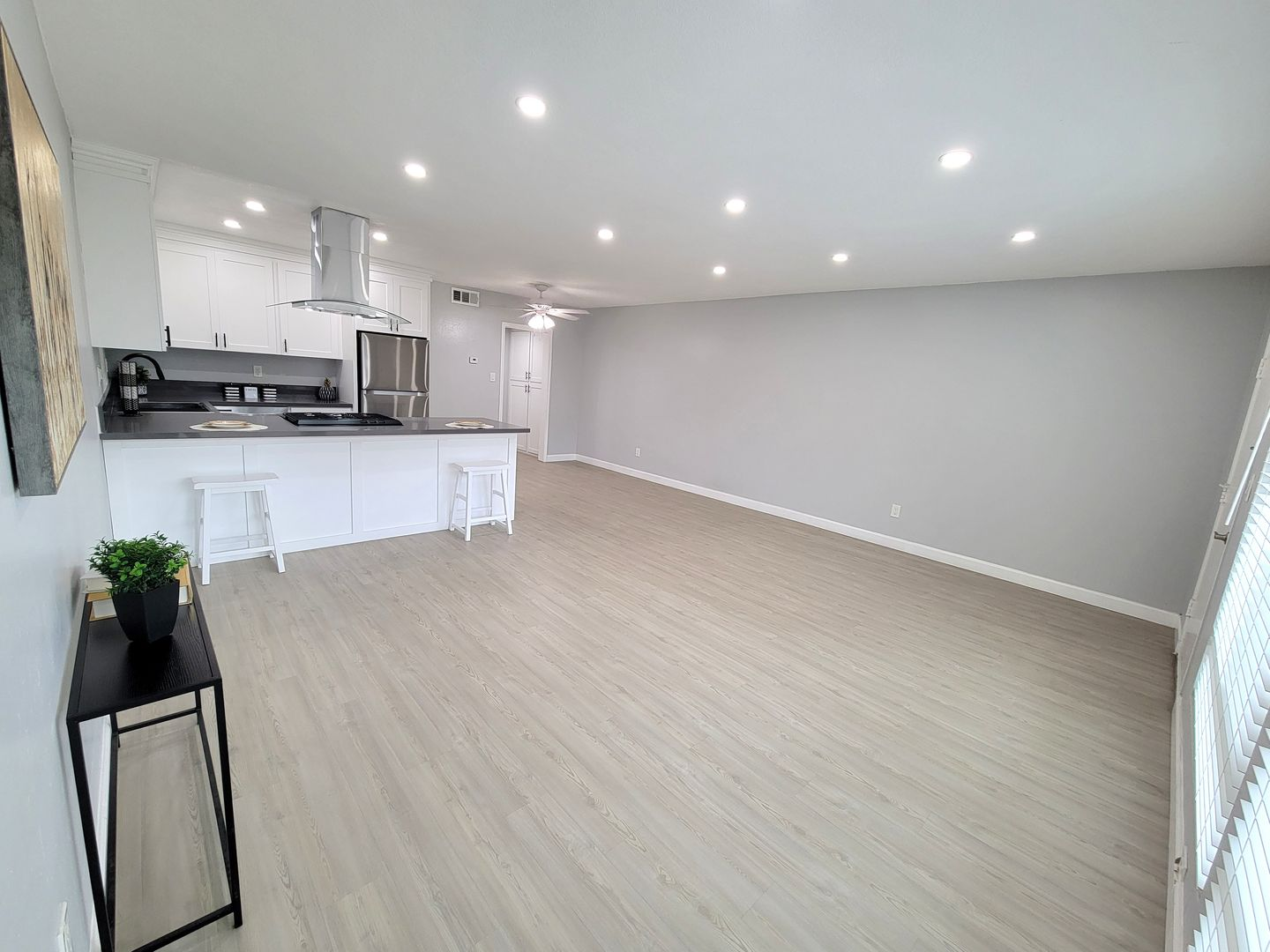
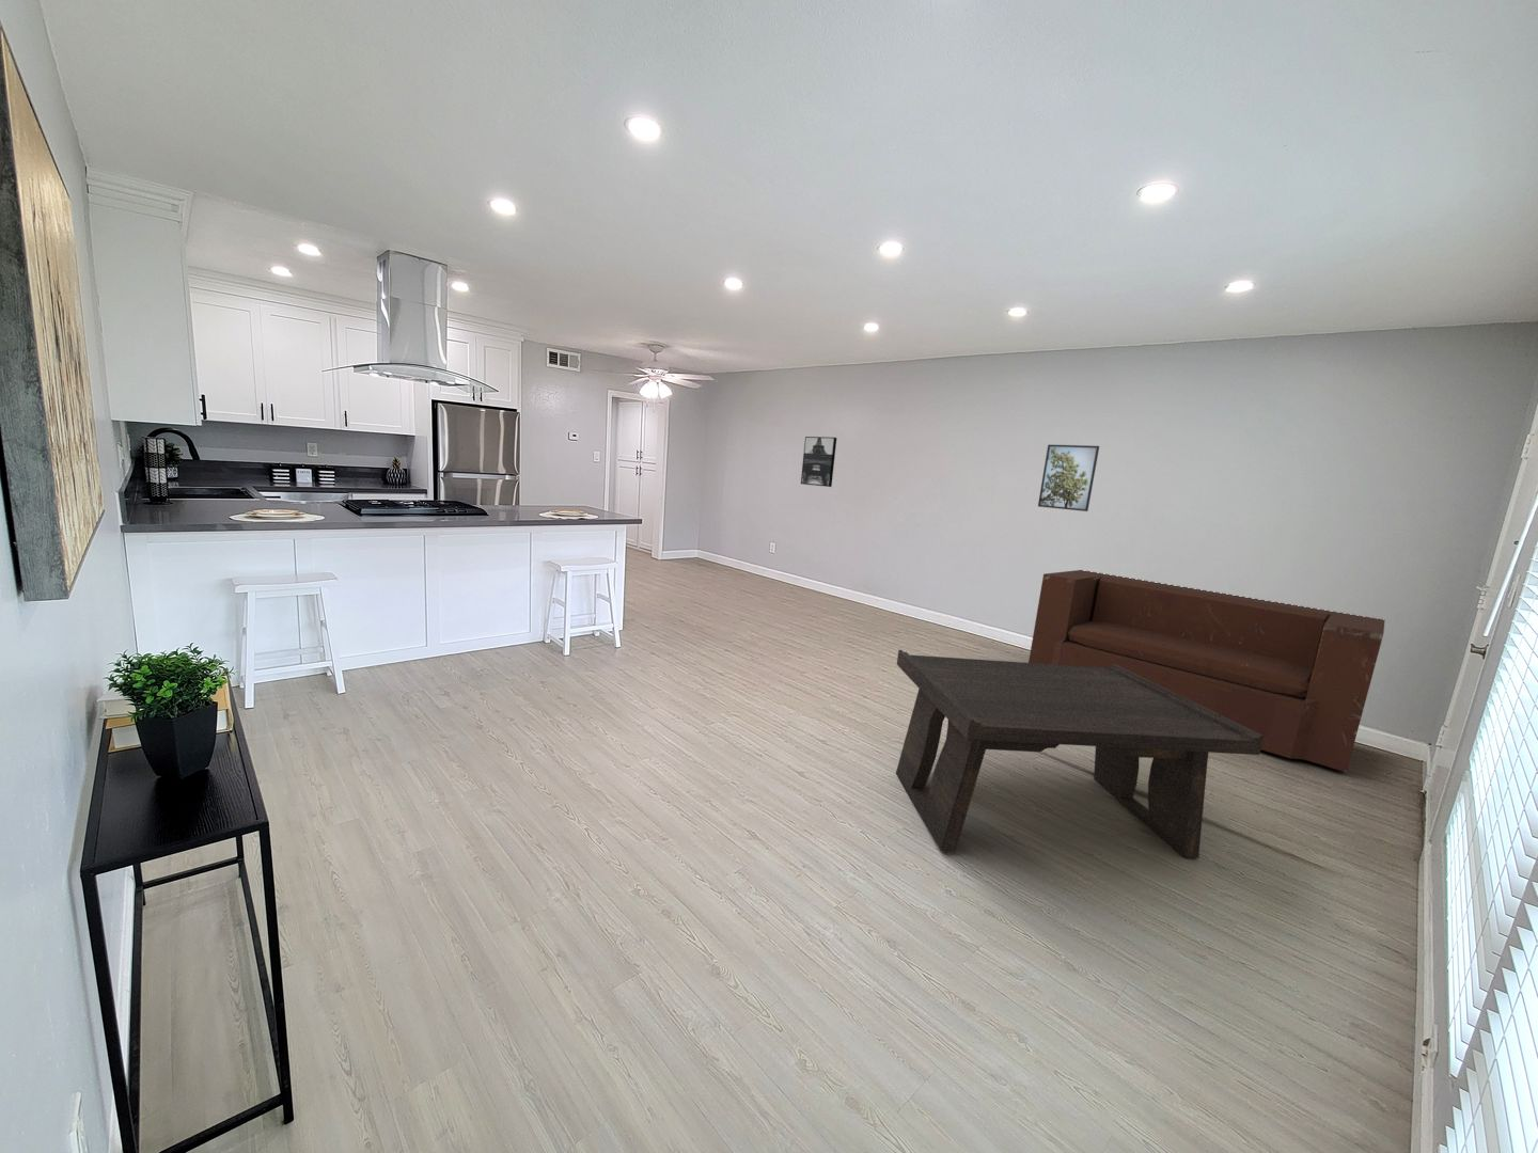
+ sofa (1186, 652)
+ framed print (1067, 477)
+ wall art (819, 461)
+ coffee table (1043, 750)
